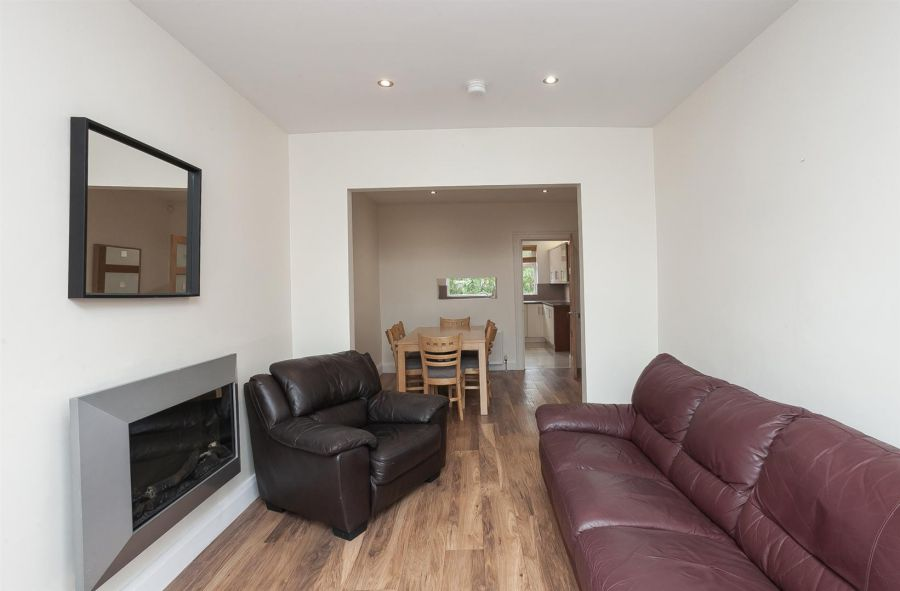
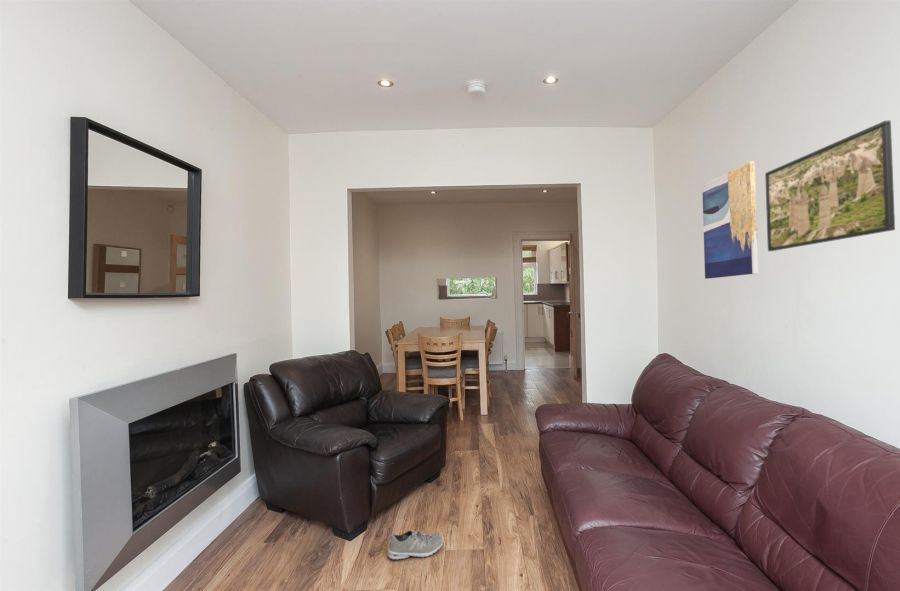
+ sneaker (416, 541)
+ wall art (727, 225)
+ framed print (819, 196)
